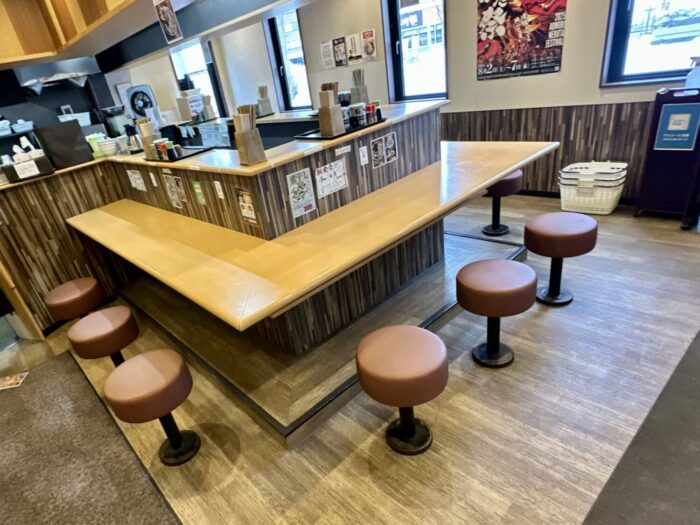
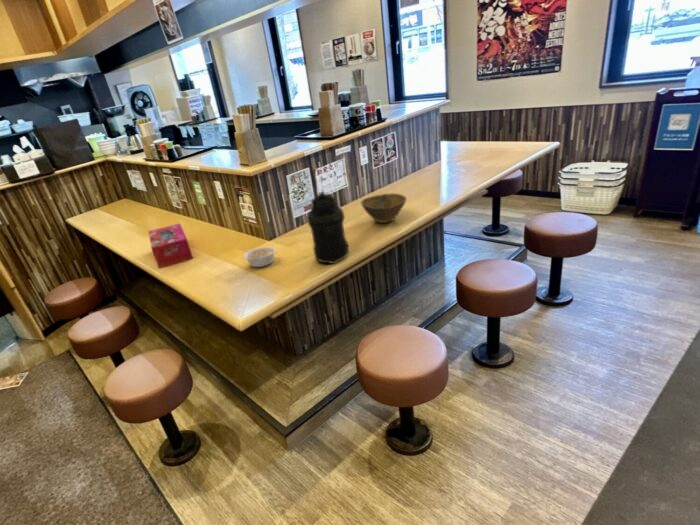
+ bowl (384, 209)
+ legume (261, 256)
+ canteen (326, 223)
+ tissue box (170, 244)
